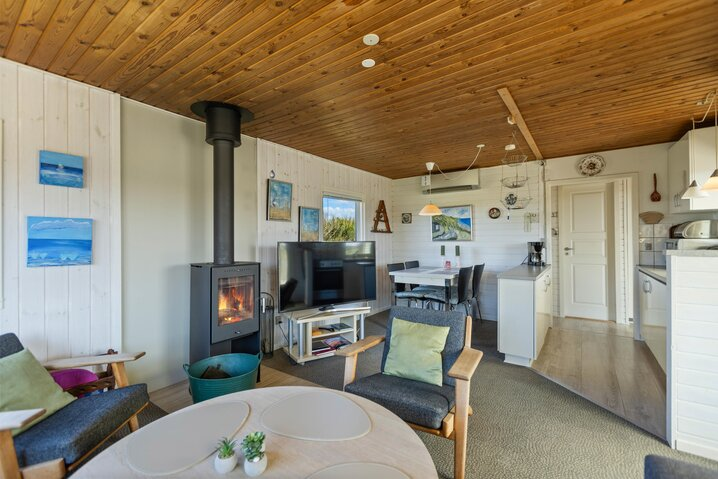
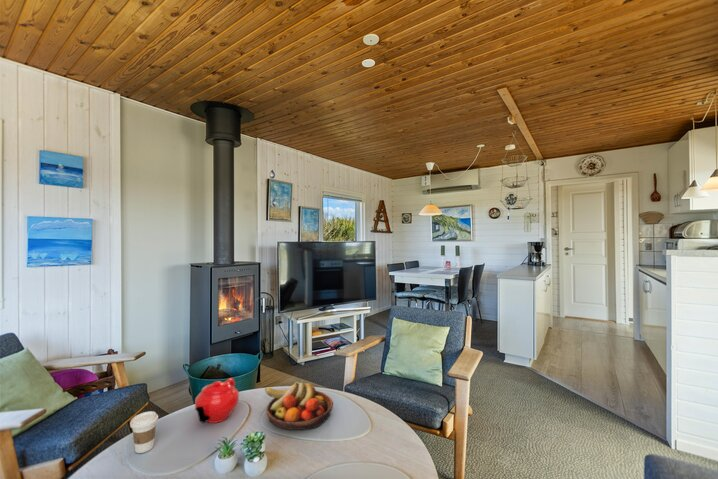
+ teapot (217, 399)
+ coffee cup (144, 432)
+ fruit bowl (299, 402)
